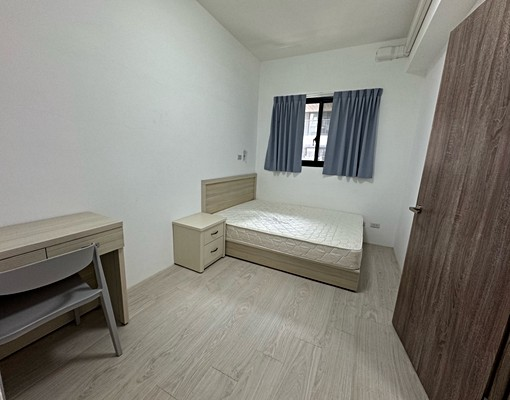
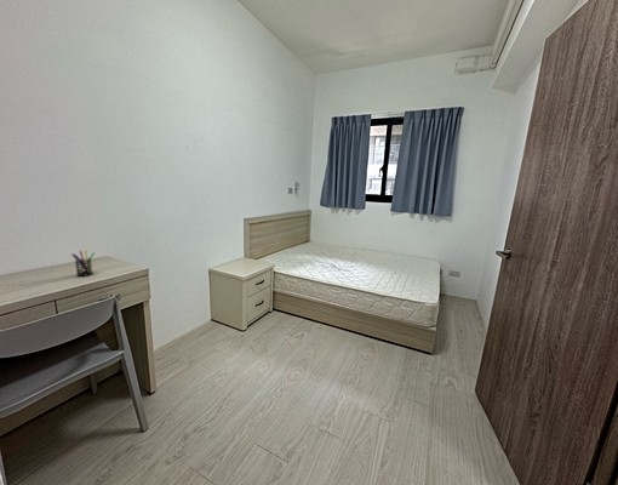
+ pen holder (85, 261)
